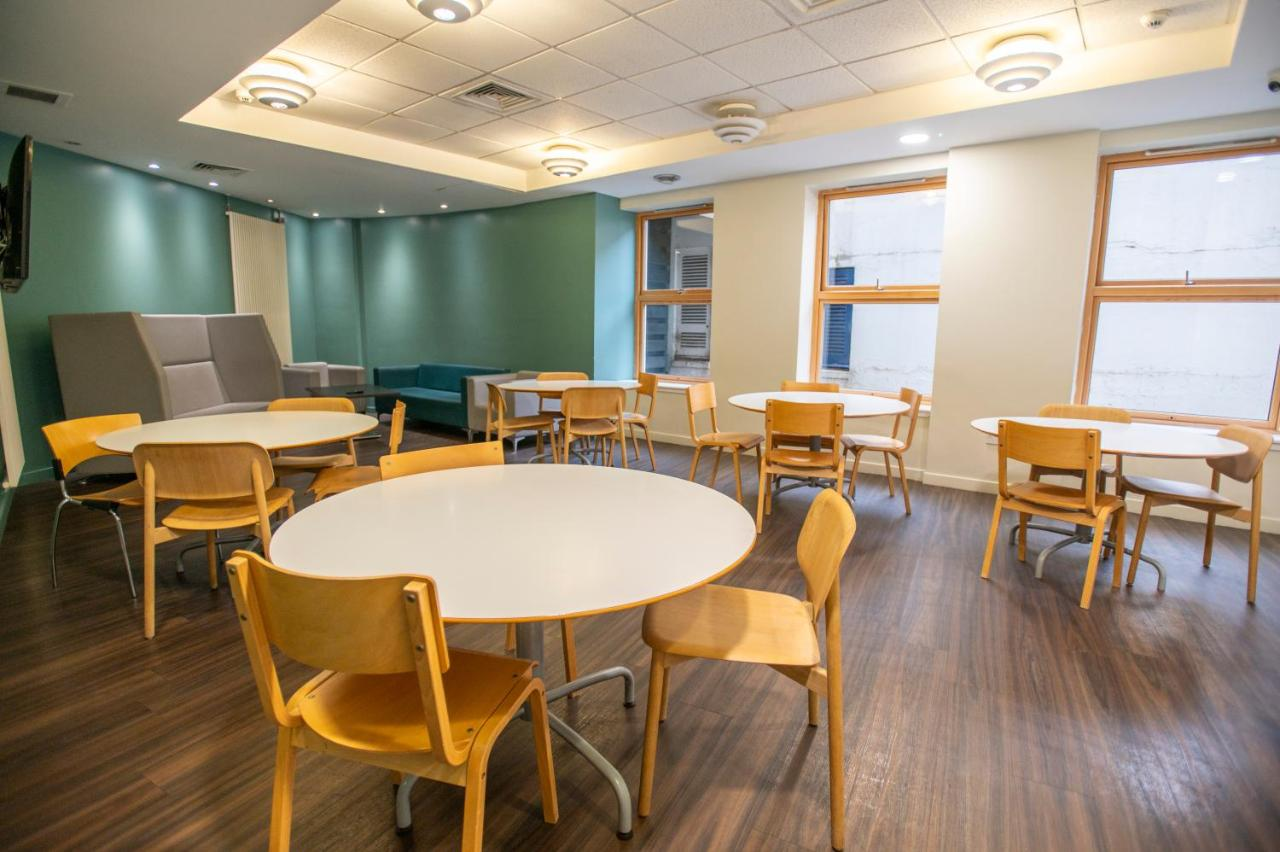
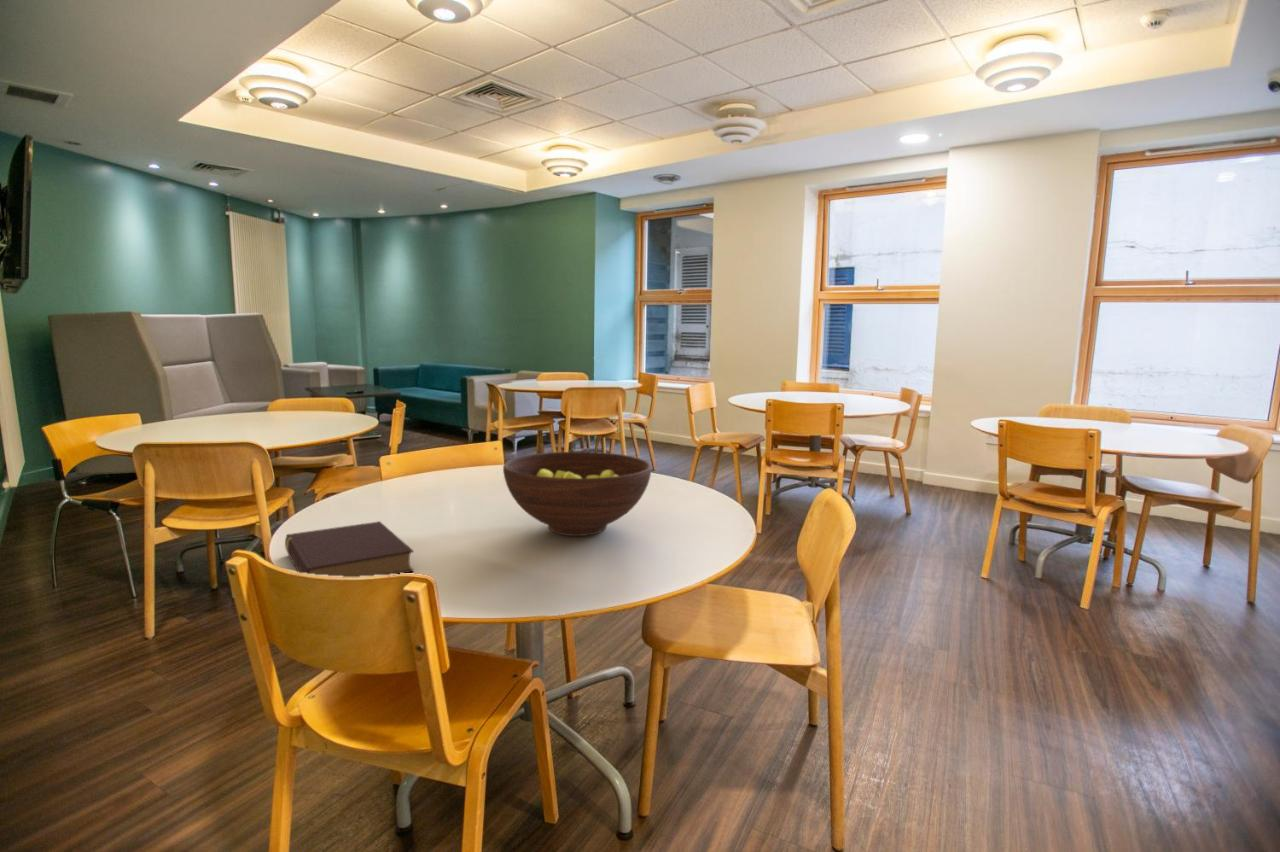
+ fruit bowl (577, 496)
+ book (347, 552)
